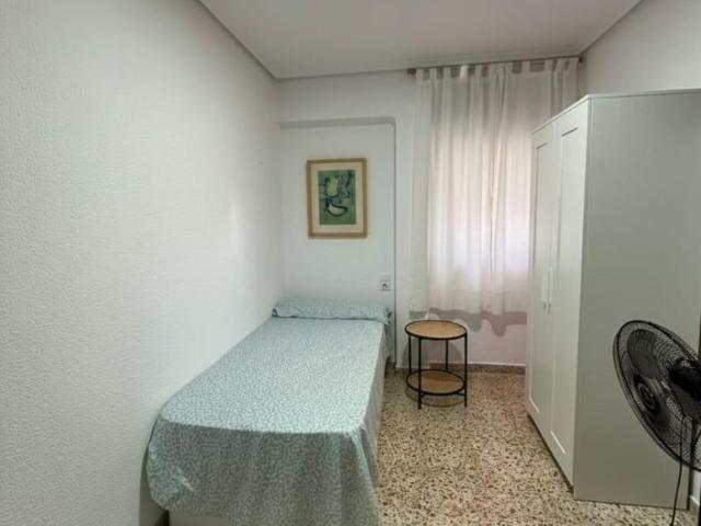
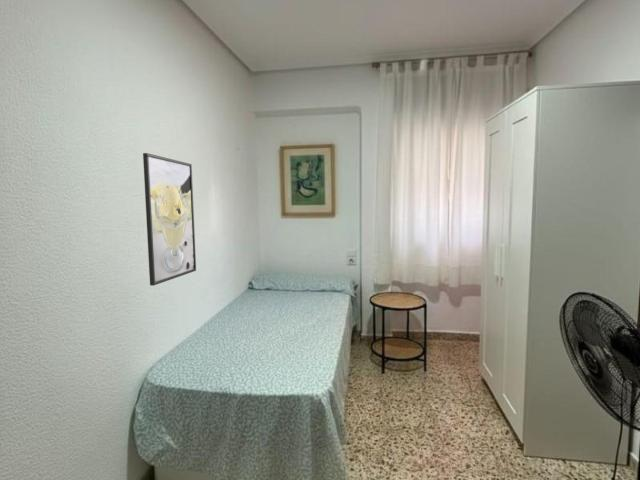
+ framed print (172, 219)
